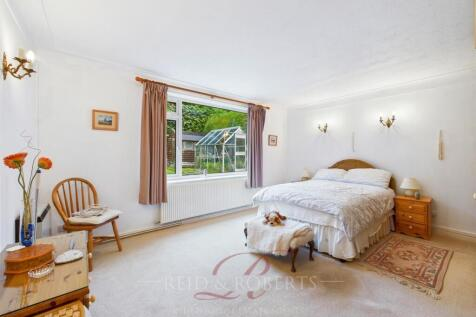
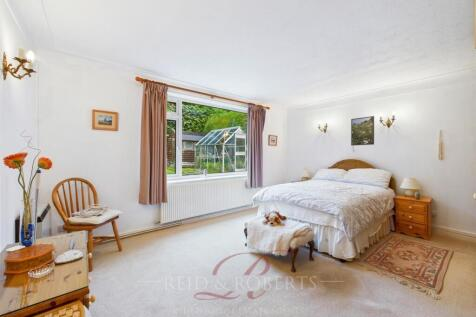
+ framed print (362, 131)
